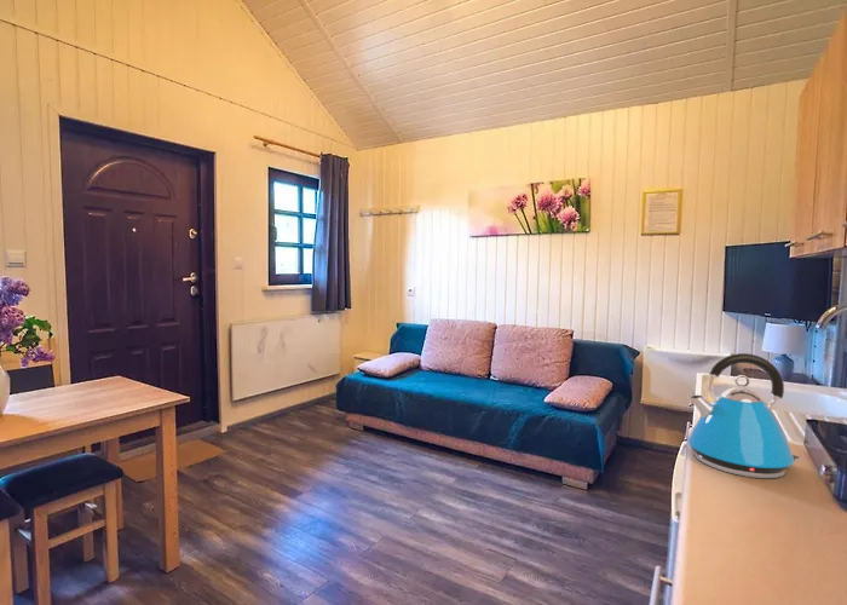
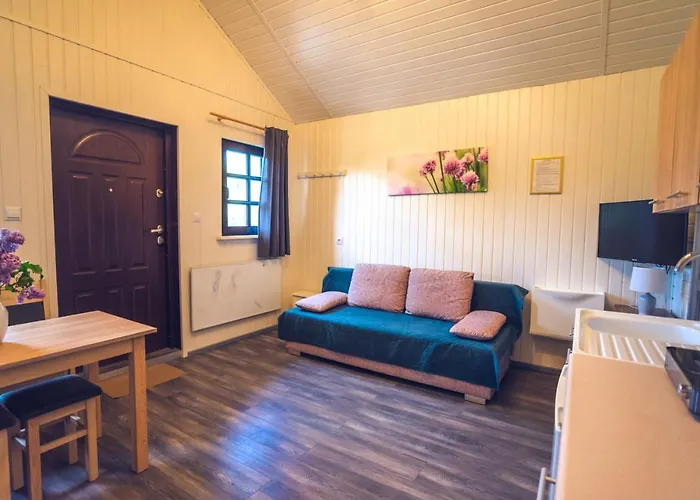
- kettle (743, 408)
